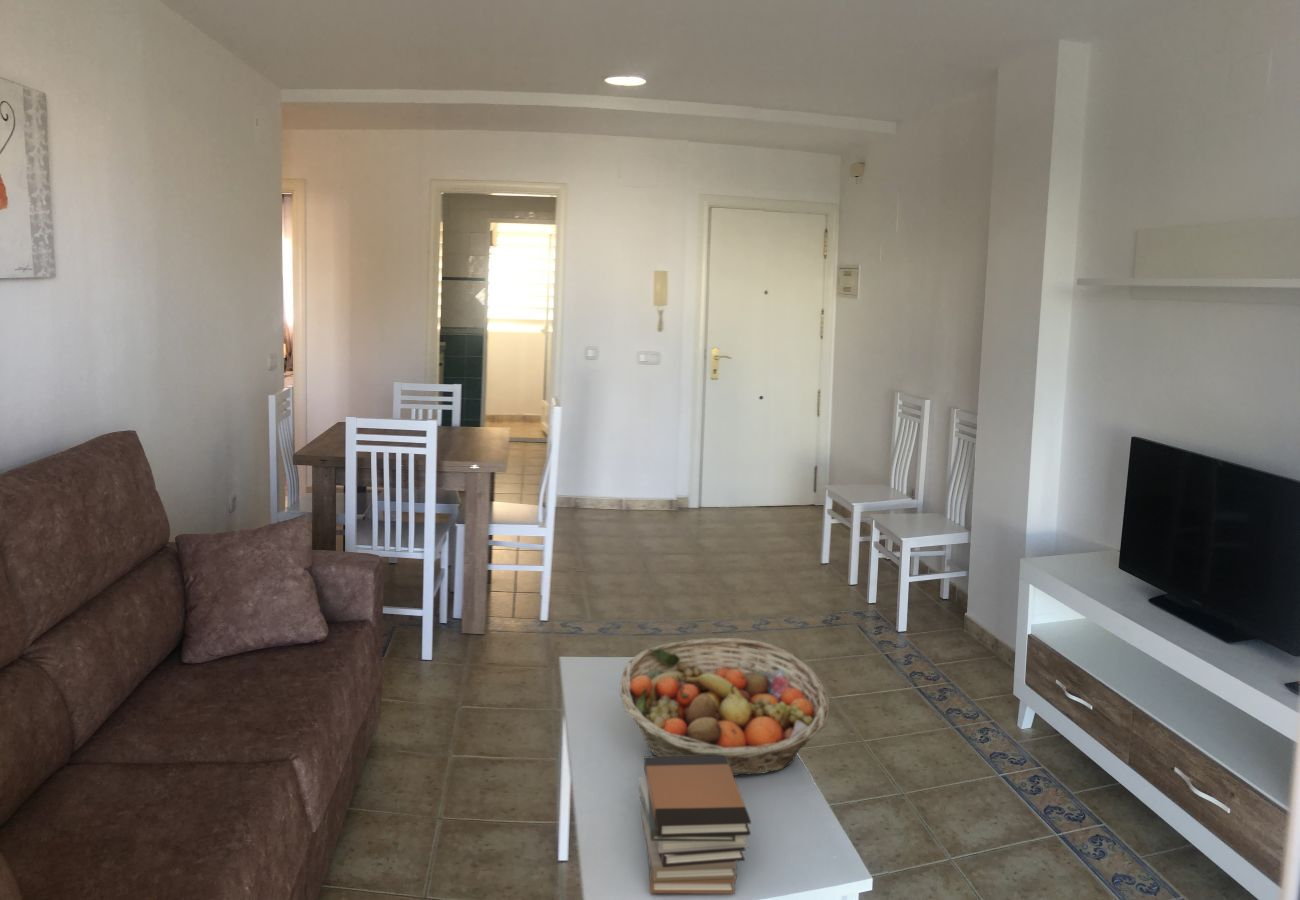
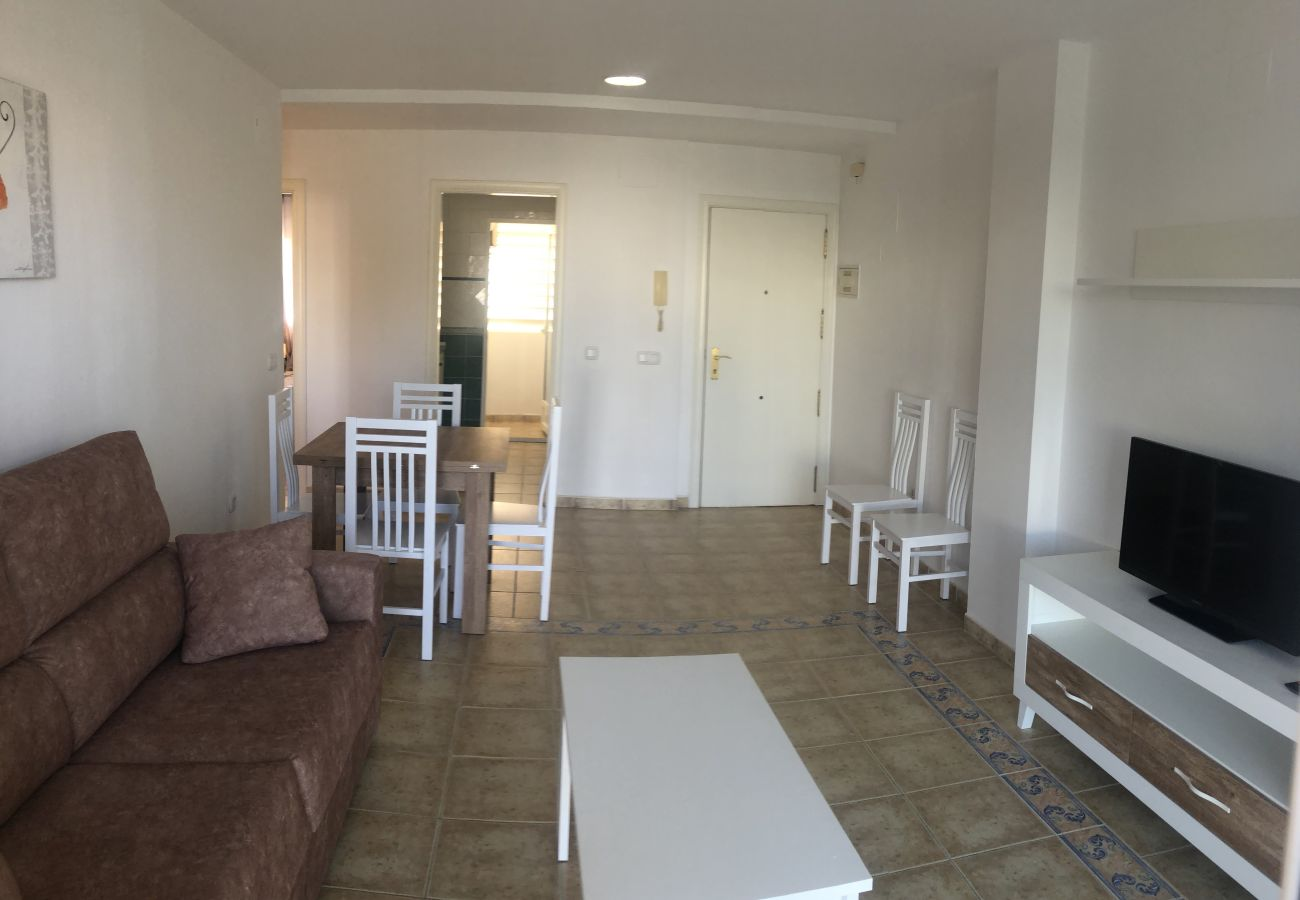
- fruit basket (723, 705)
- book stack (690, 820)
